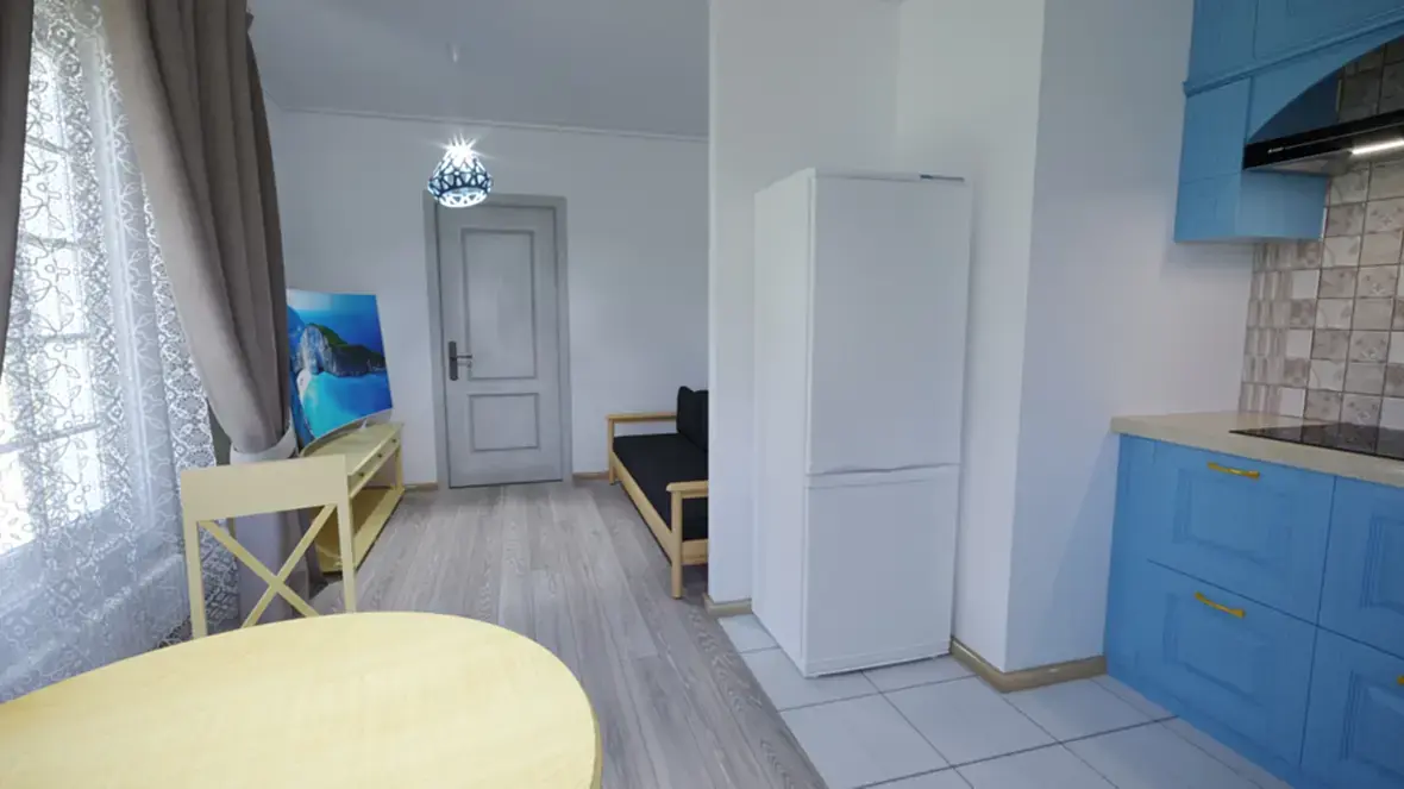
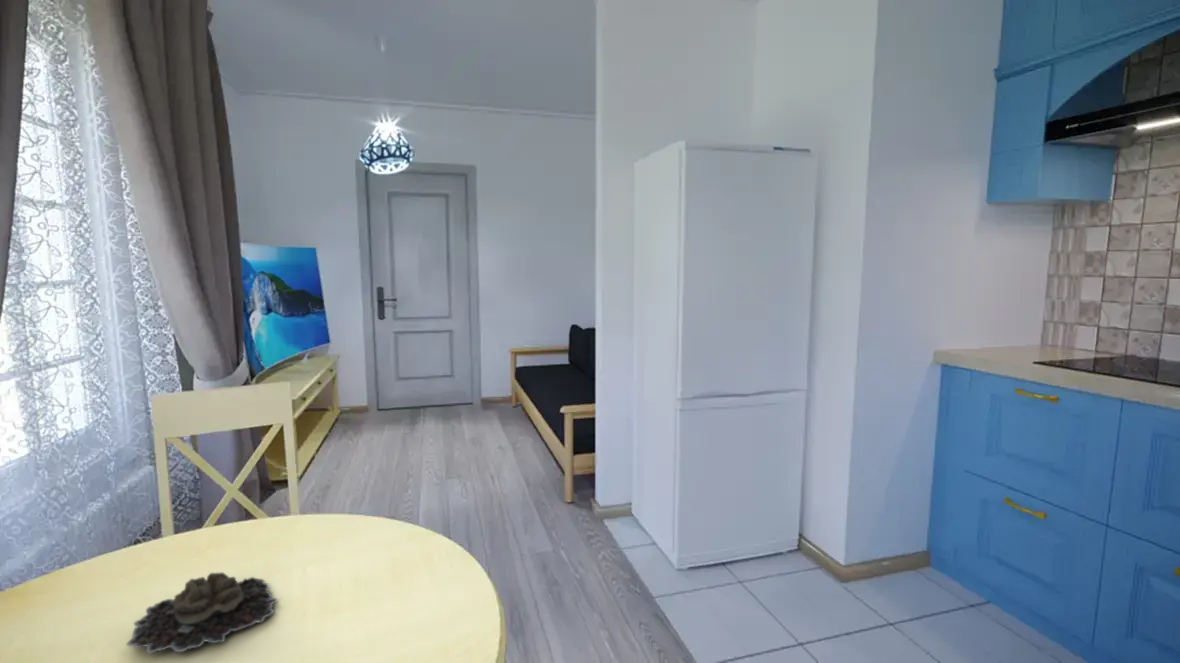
+ succulent plant (207, 597)
